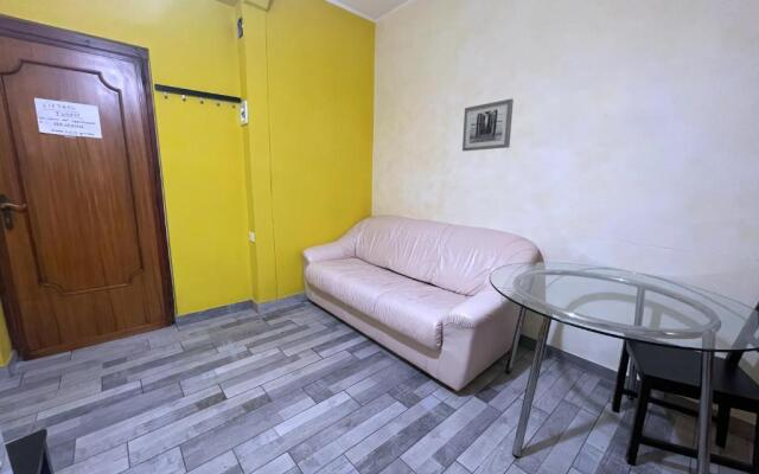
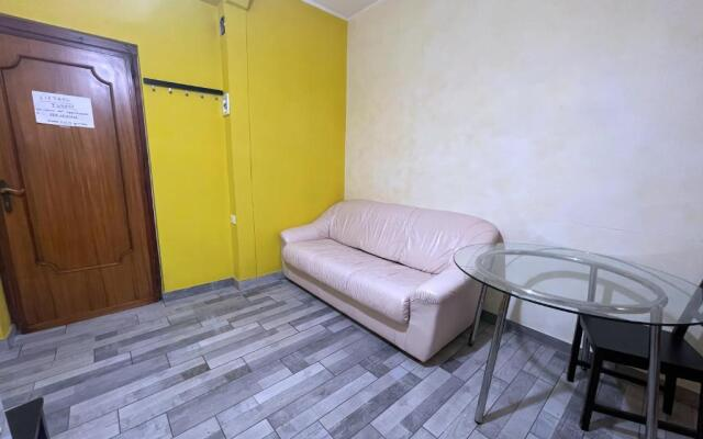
- wall art (485, 127)
